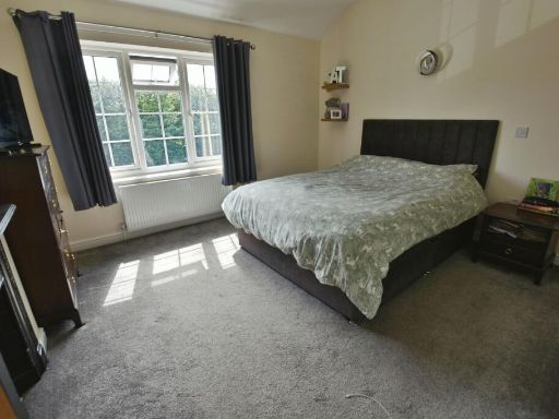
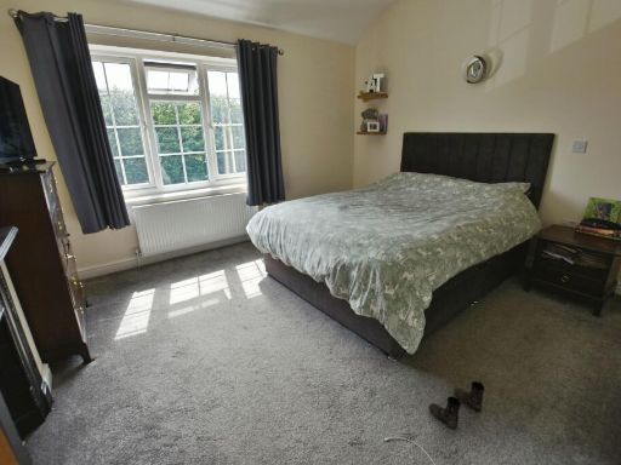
+ boots (456, 398)
